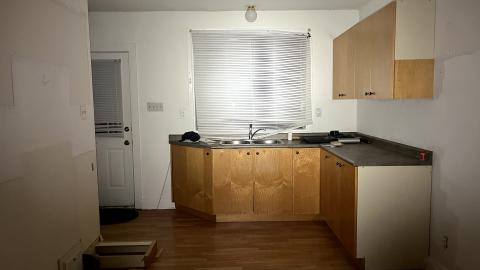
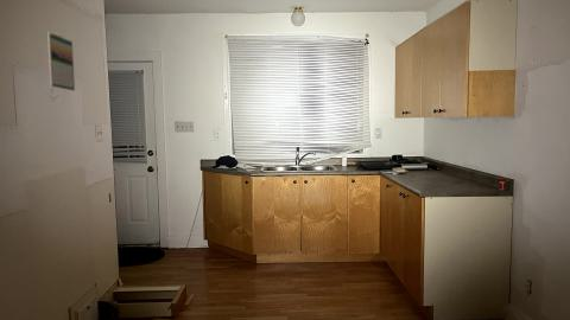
+ calendar (62, 62)
